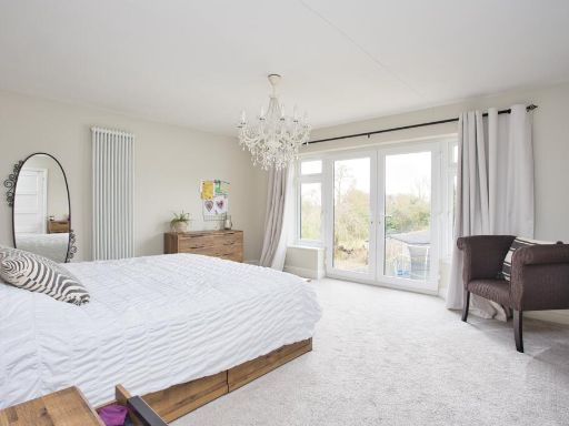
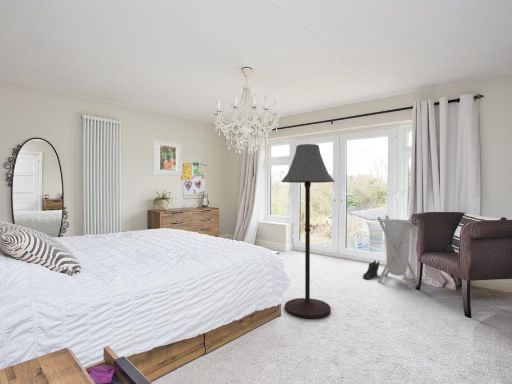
+ laundry hamper (397, 249)
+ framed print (167, 158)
+ sneaker (370, 268)
+ floor lamp (307, 227)
